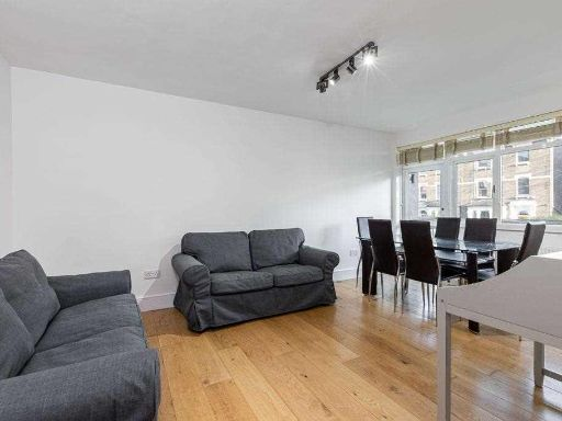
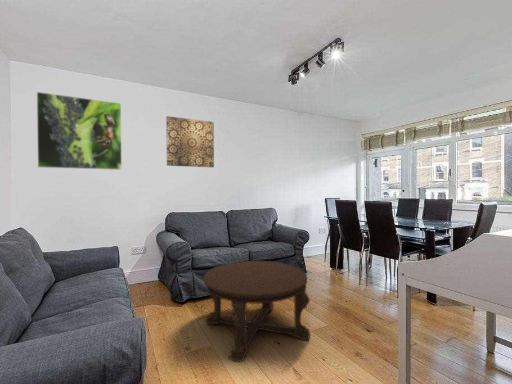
+ wall art (191, 143)
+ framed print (82, 133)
+ coffee table (255, 301)
